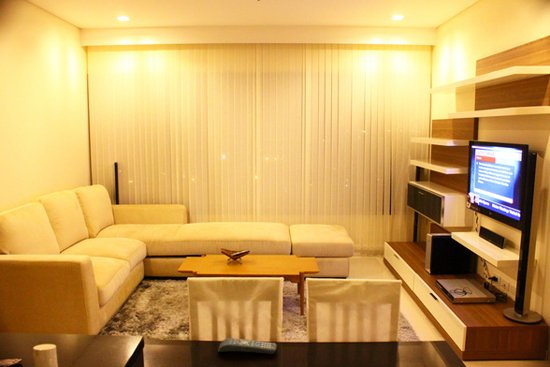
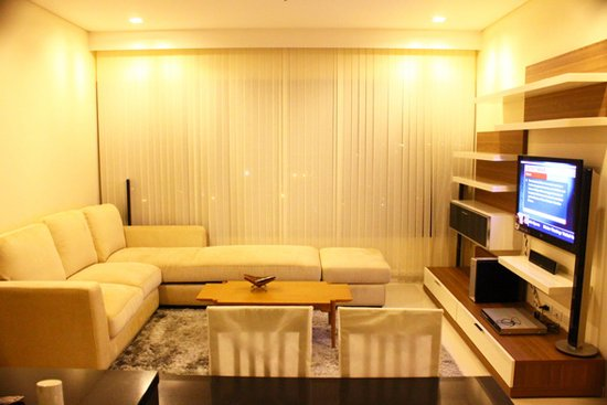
- remote control (247, 346)
